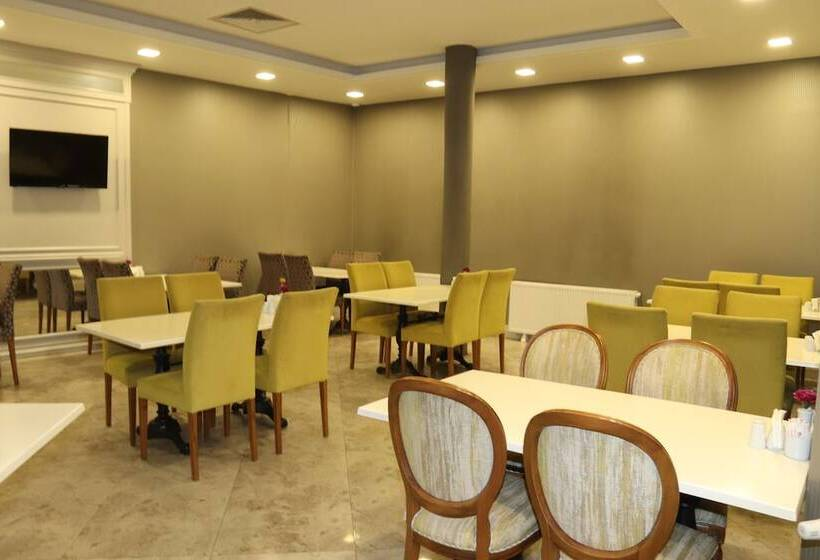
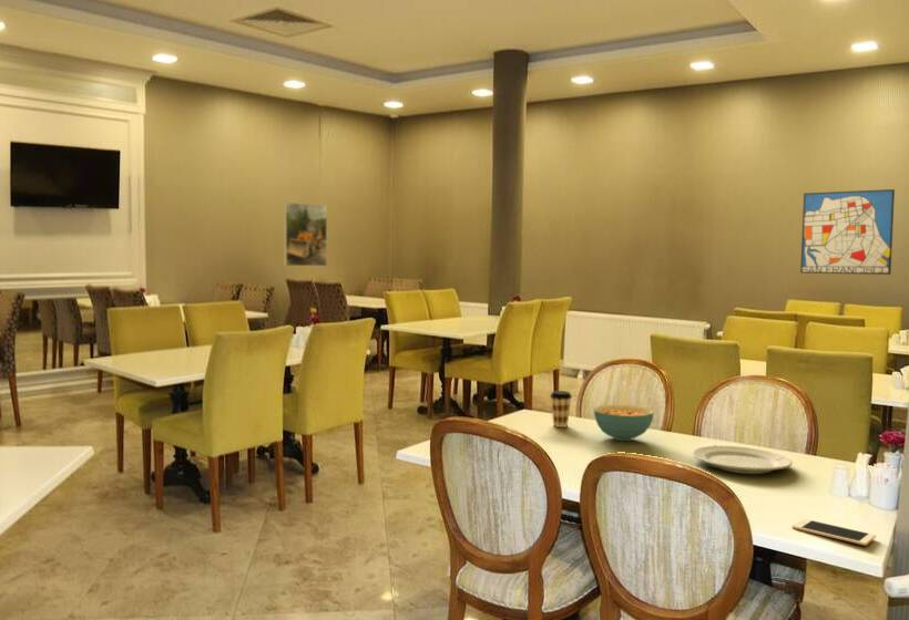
+ cereal bowl (622, 424)
+ wall art (846, 232)
+ cell phone (833, 531)
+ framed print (305, 235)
+ coffee cup (560, 409)
+ chinaware (741, 461)
